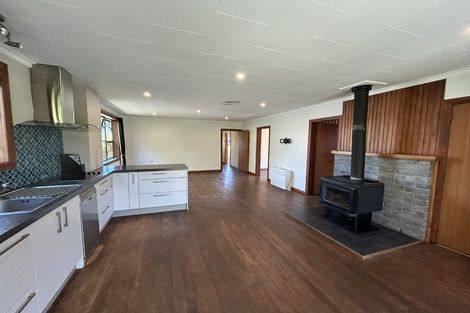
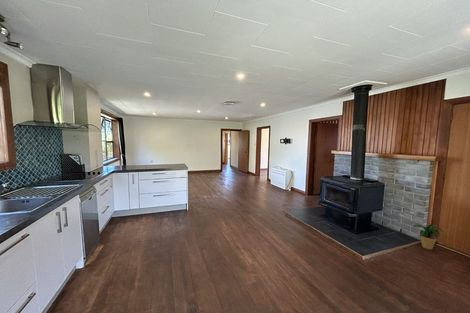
+ potted plant (428, 236)
